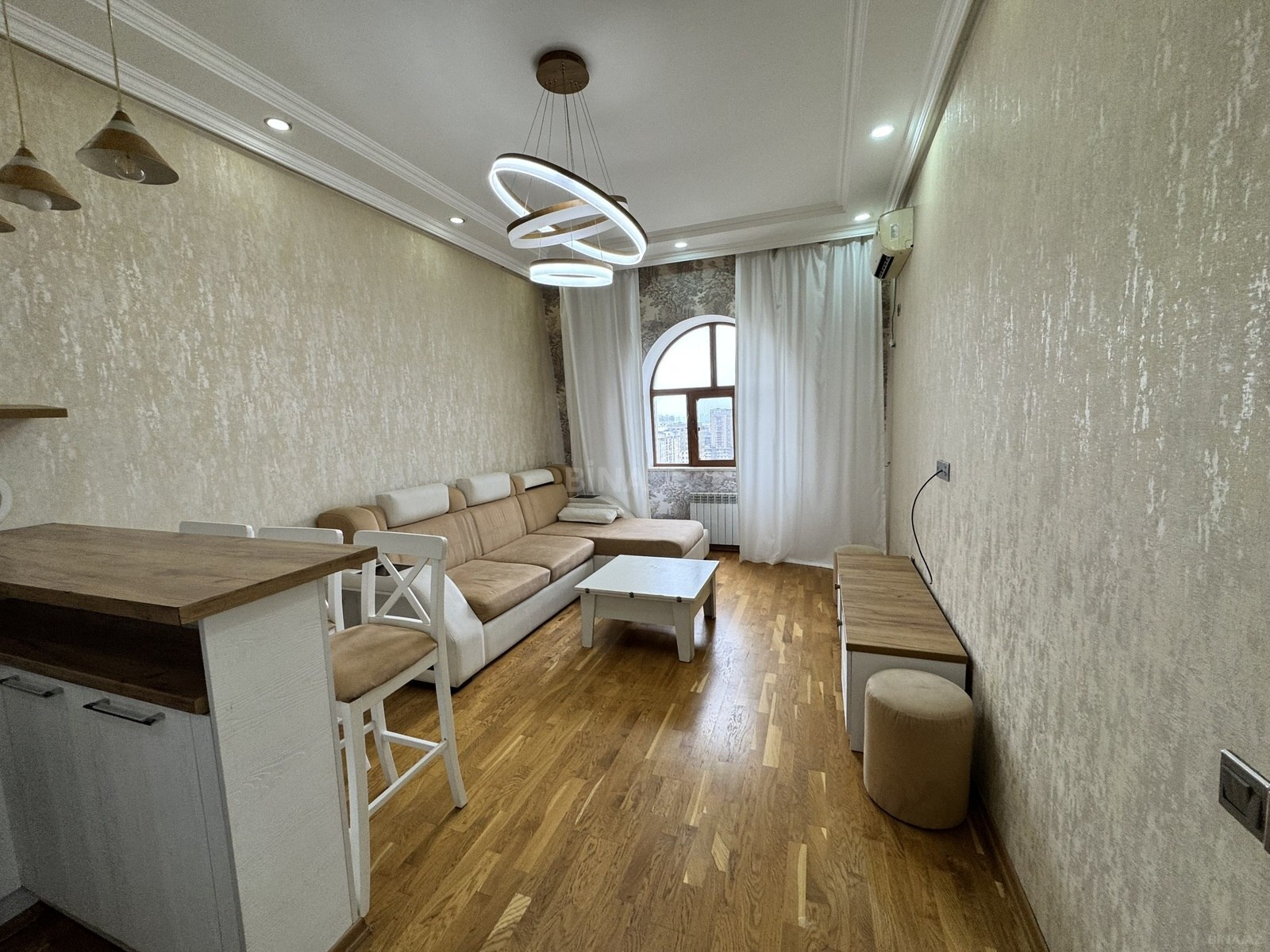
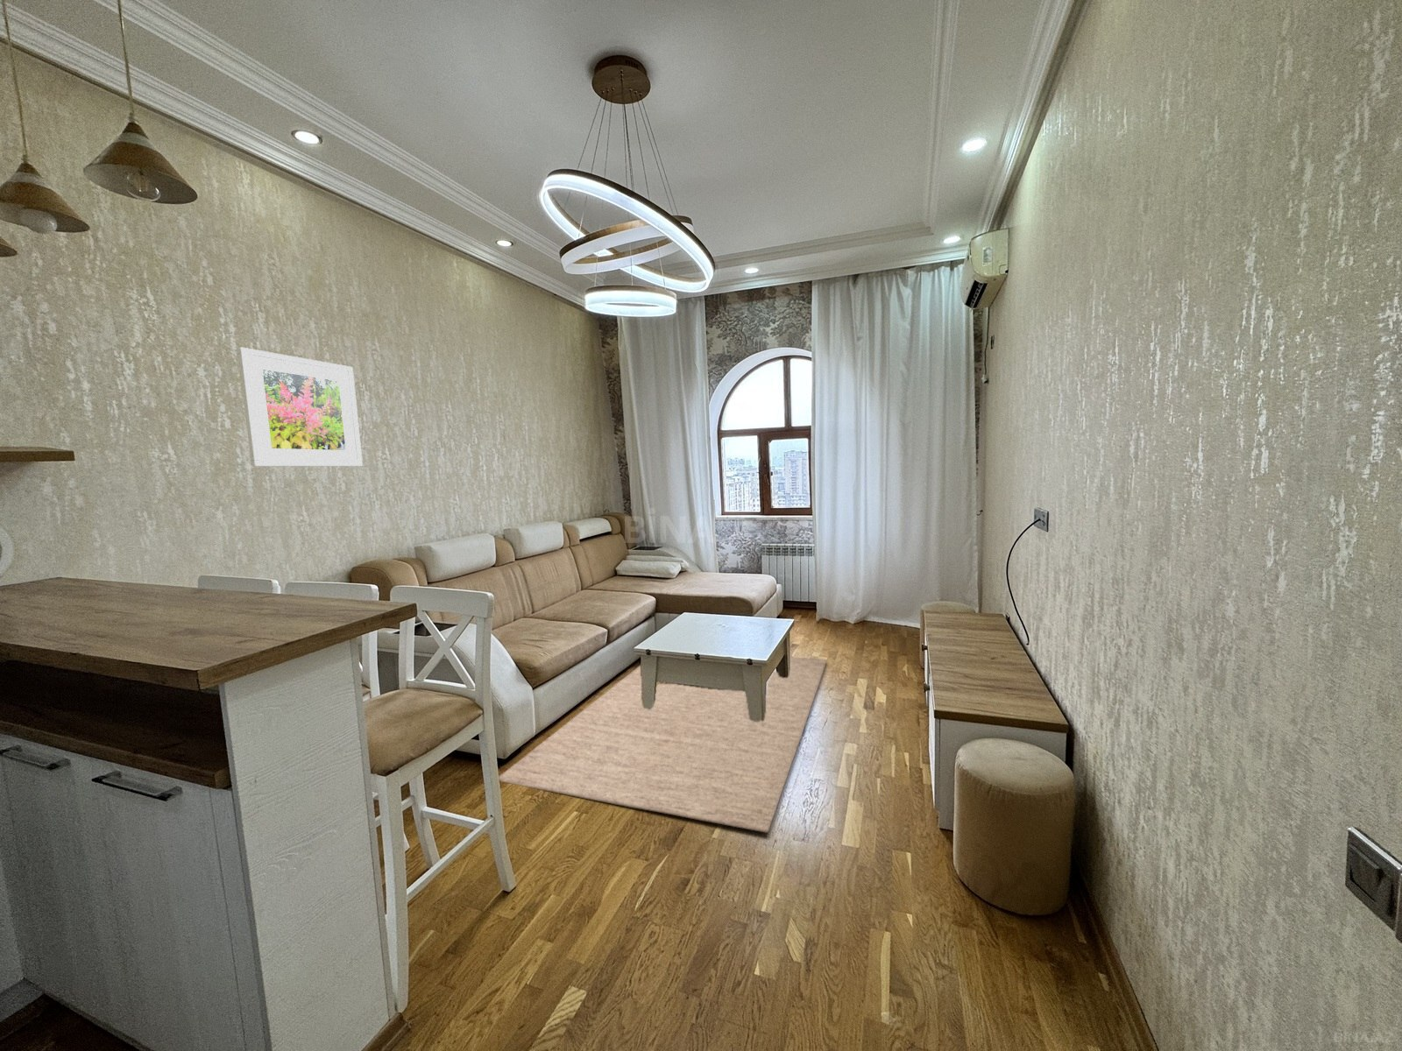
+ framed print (306, 413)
+ rug (697, 707)
